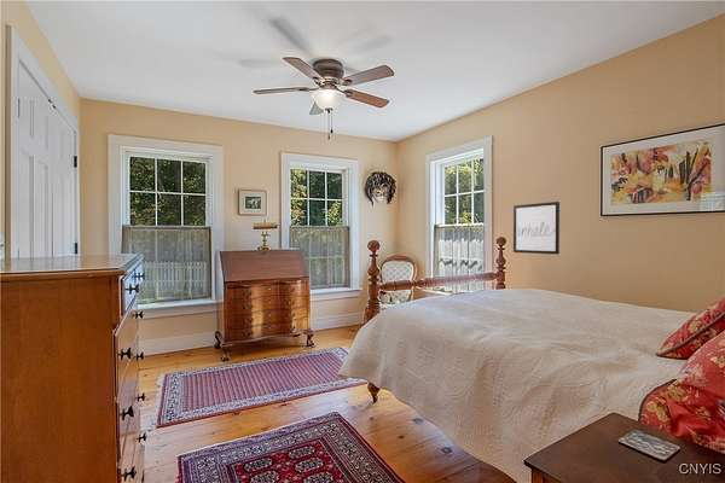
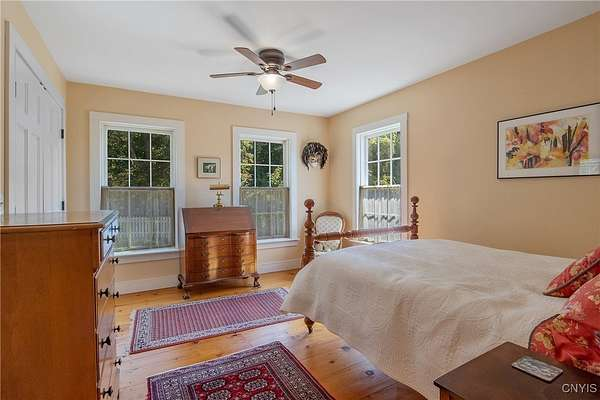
- wall art (534, 228)
